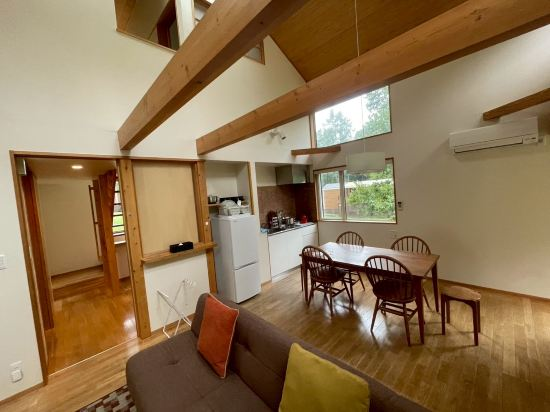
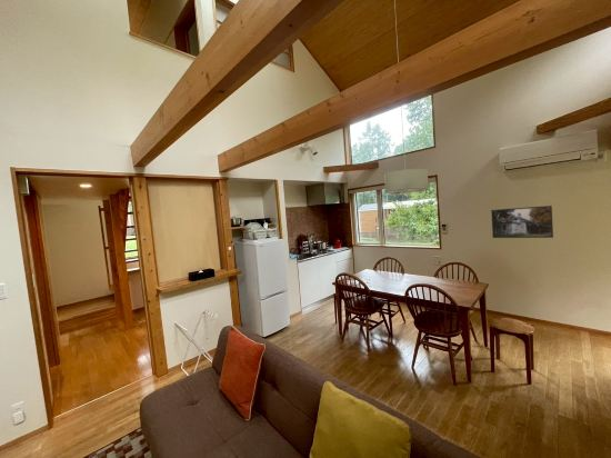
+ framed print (520, 222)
